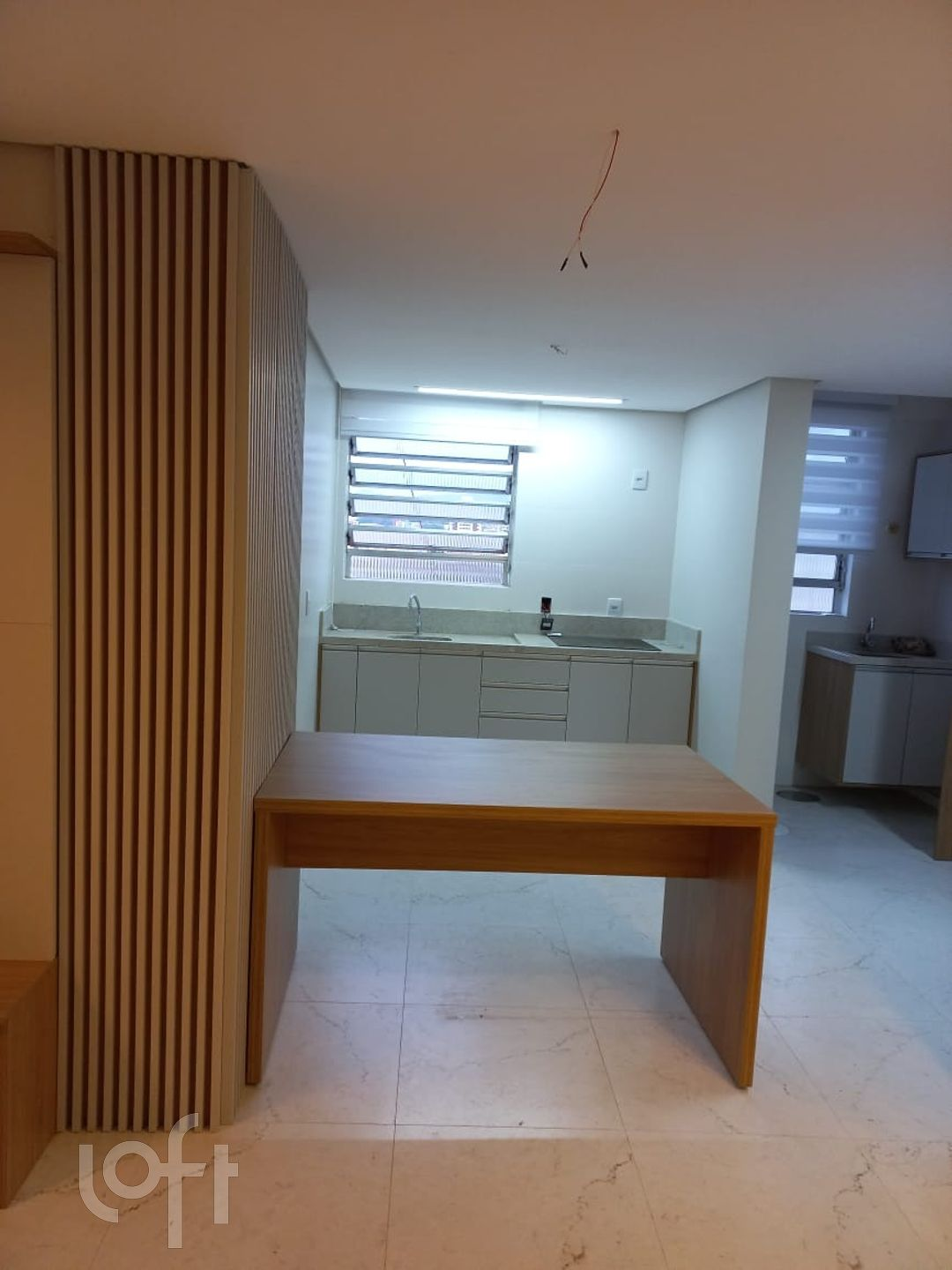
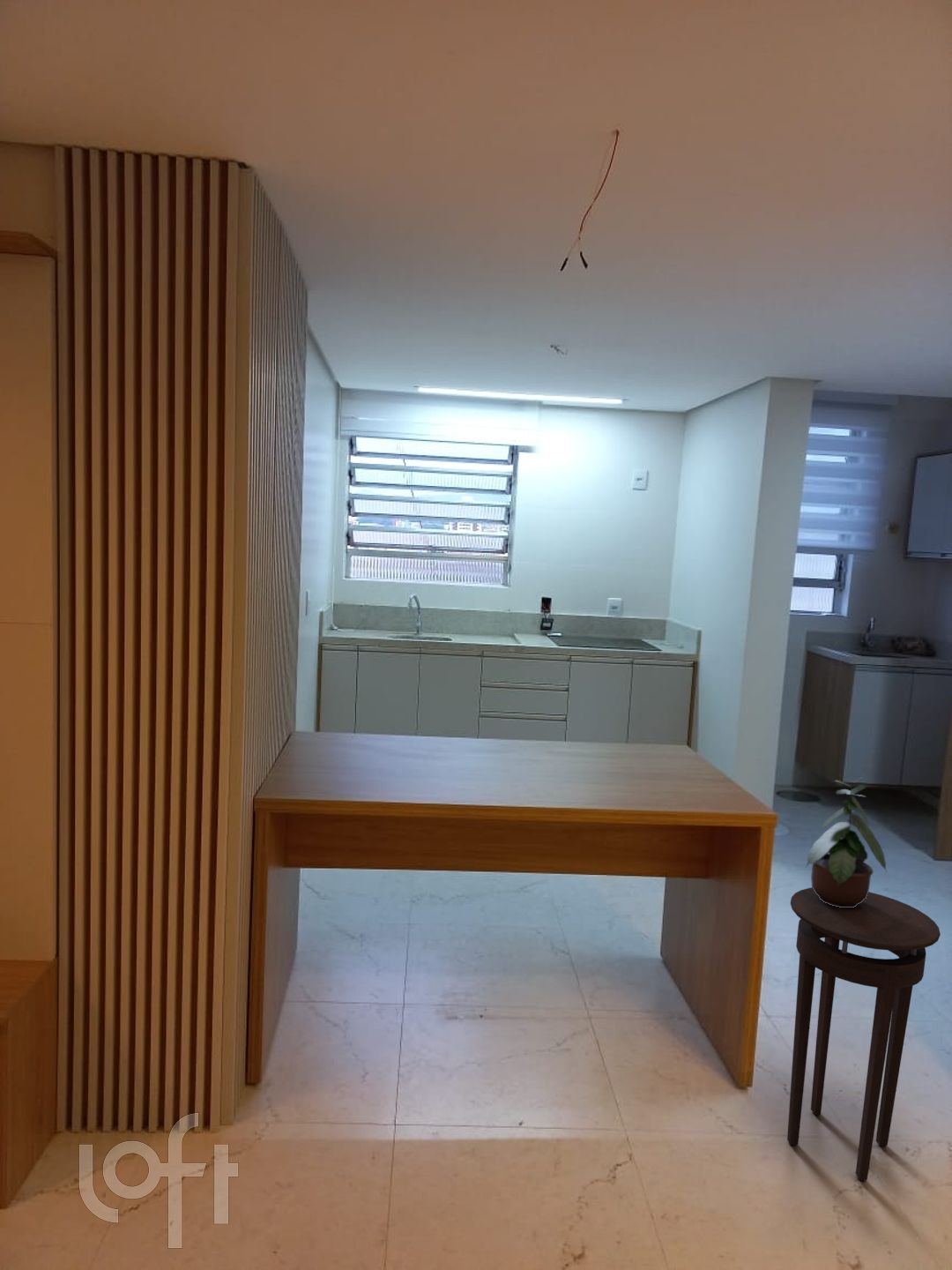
+ potted plant (848, 839)
+ stool (829, 1029)
